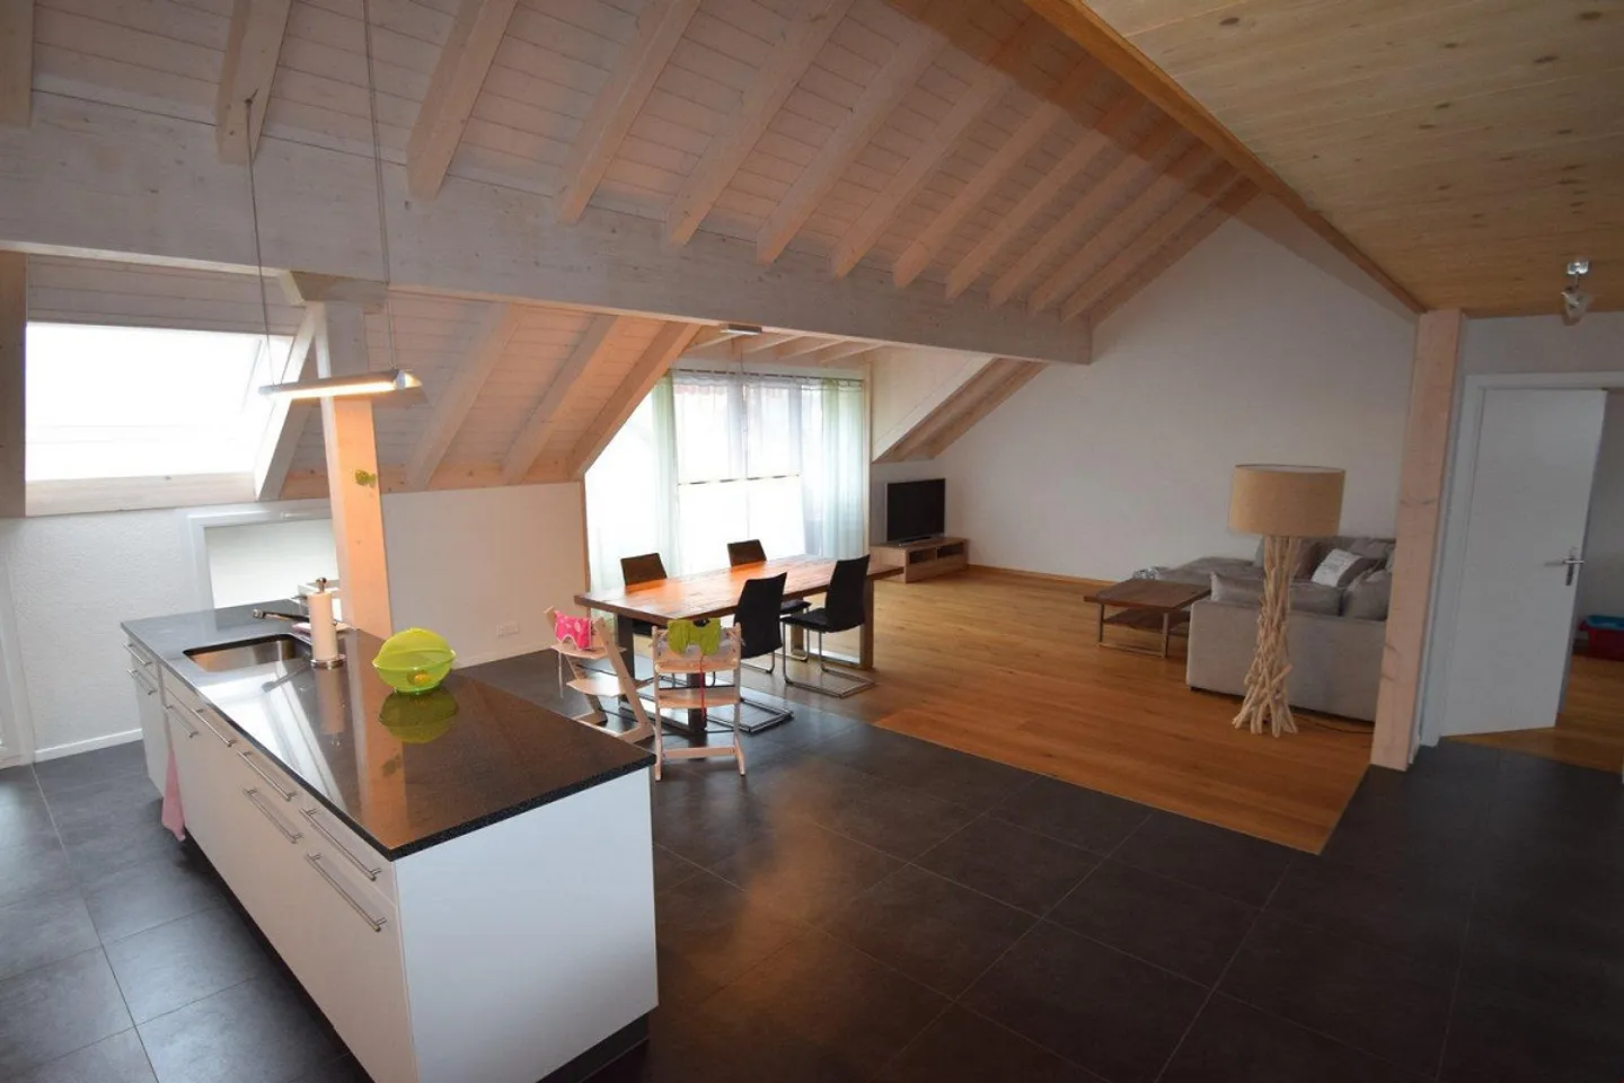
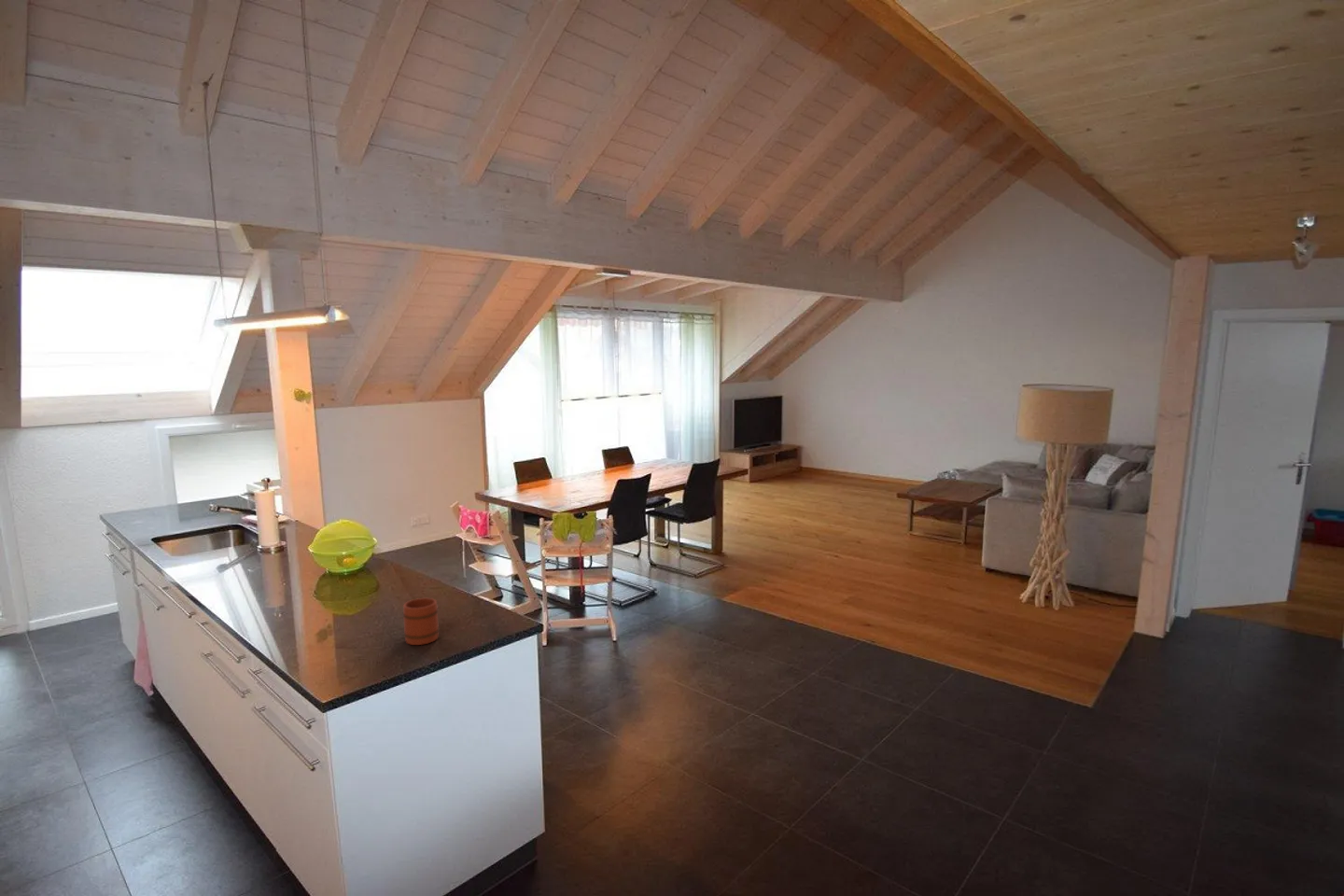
+ mug (418, 620)
